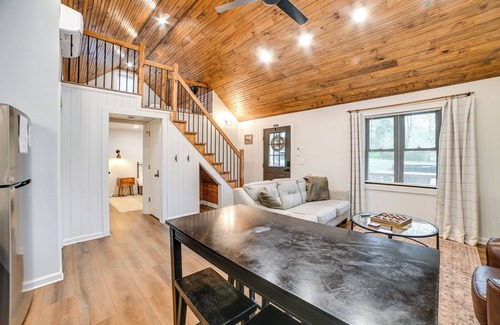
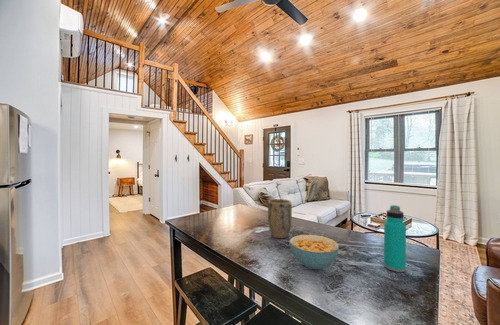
+ cereal bowl (313, 254)
+ water bottle (394, 237)
+ plant pot (279, 218)
